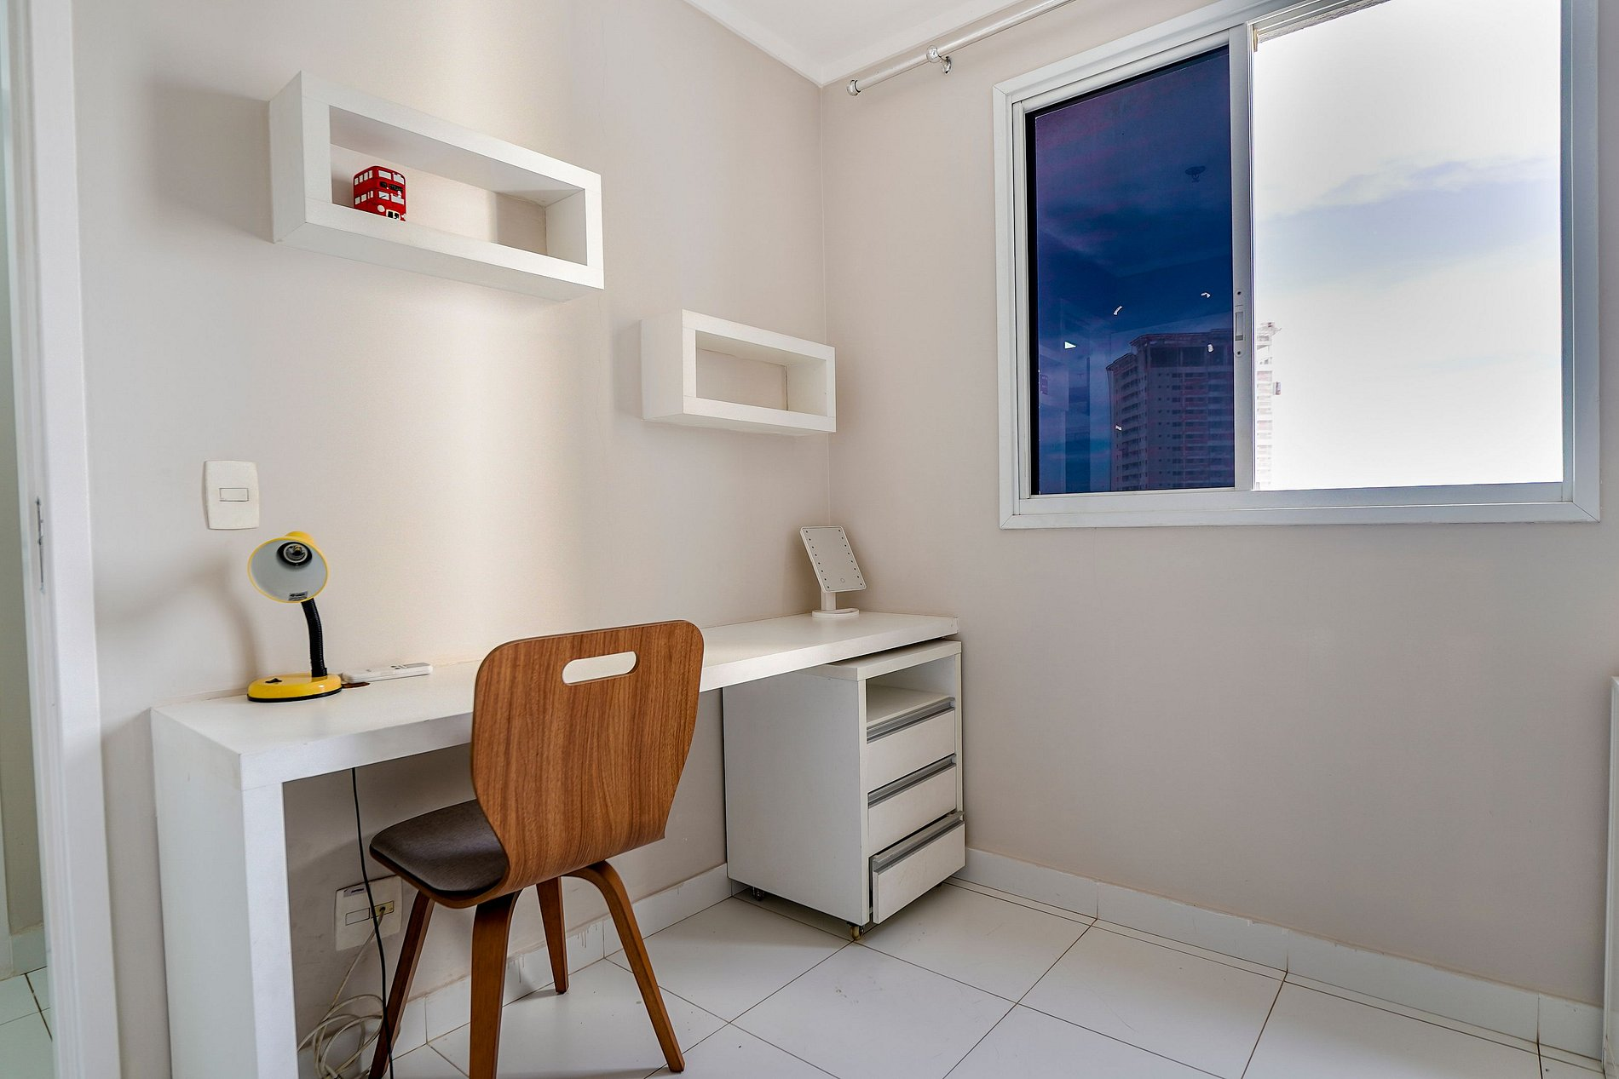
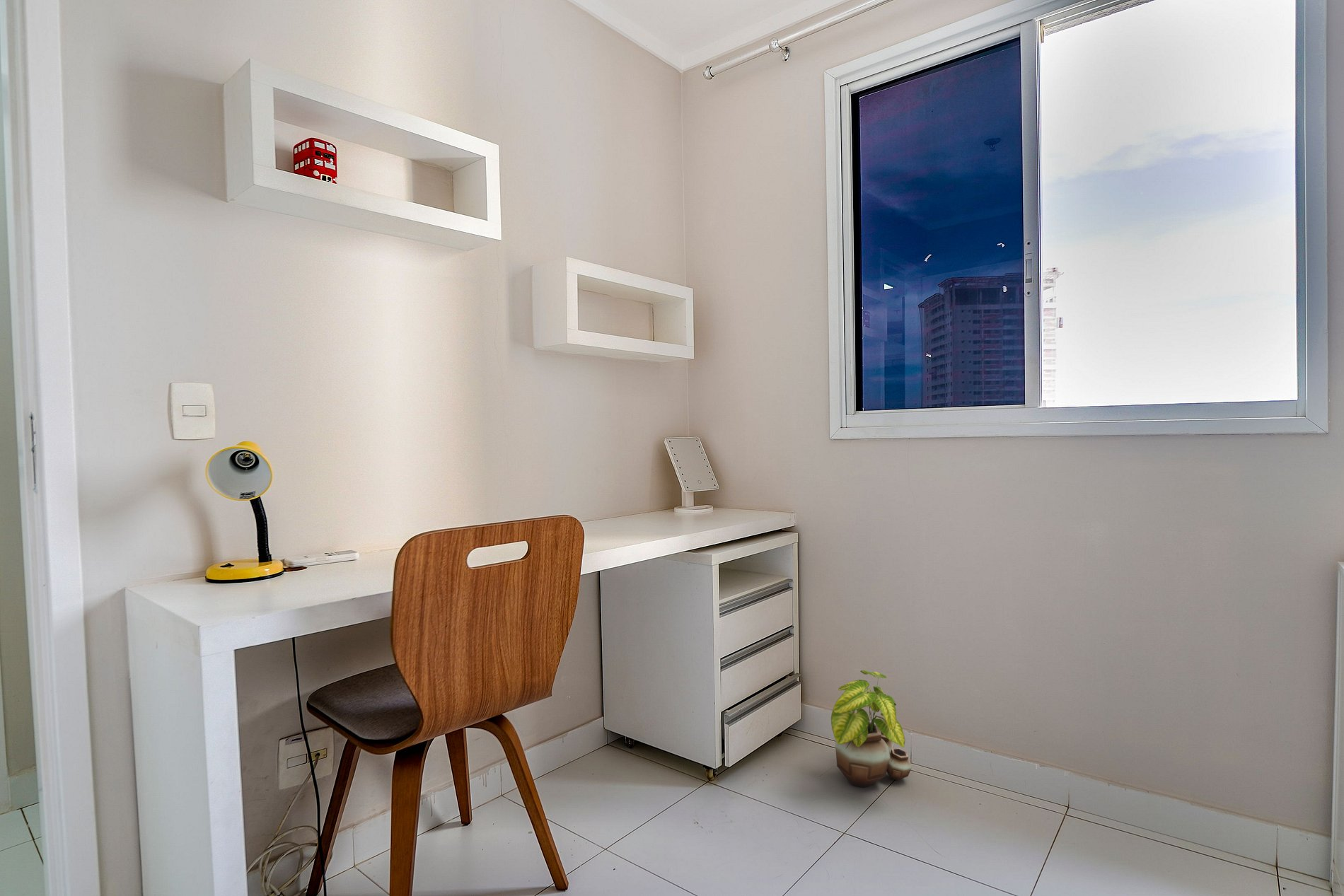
+ potted plant (871, 727)
